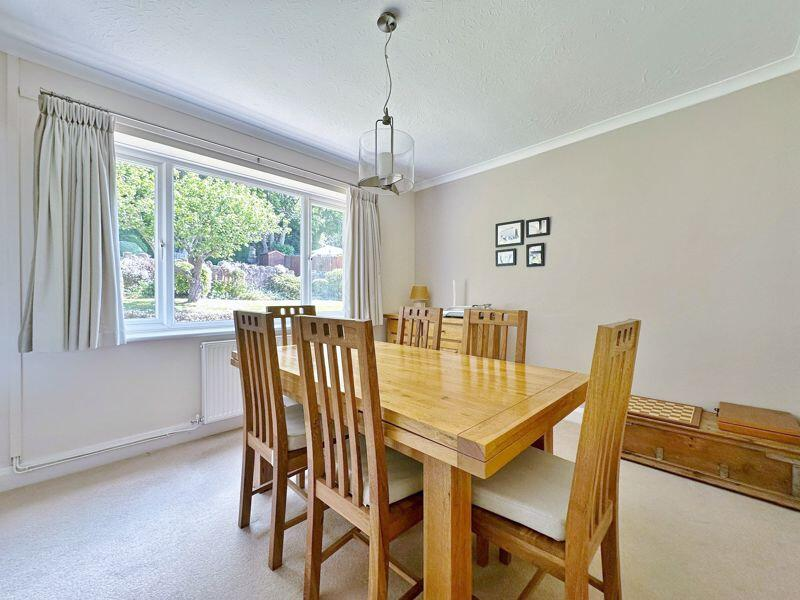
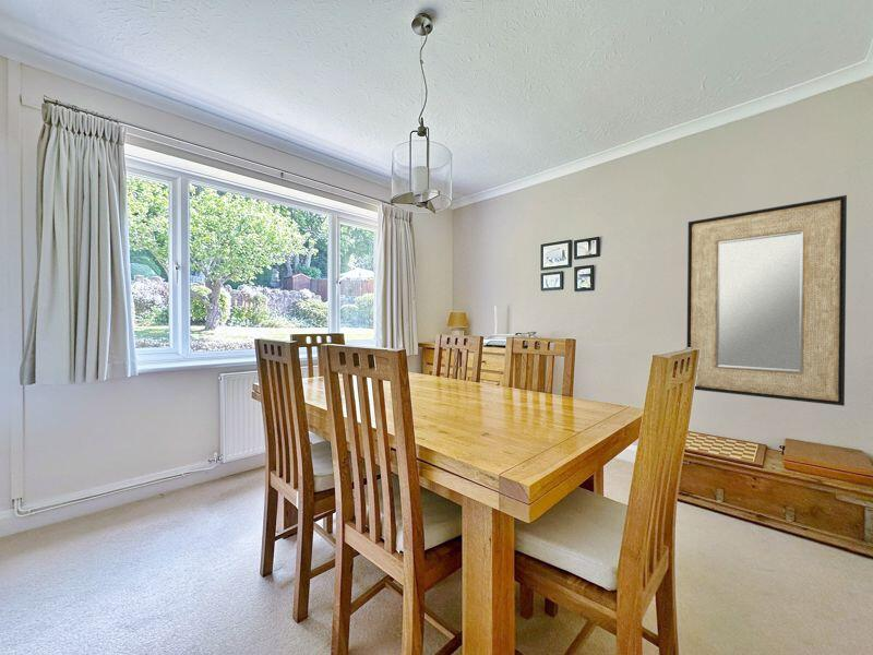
+ home mirror (757, 302)
